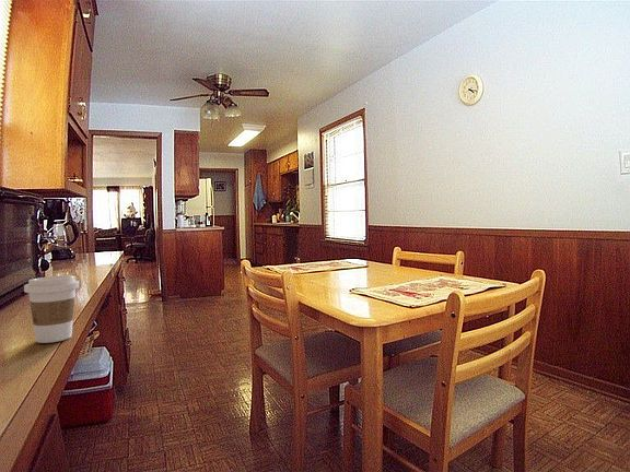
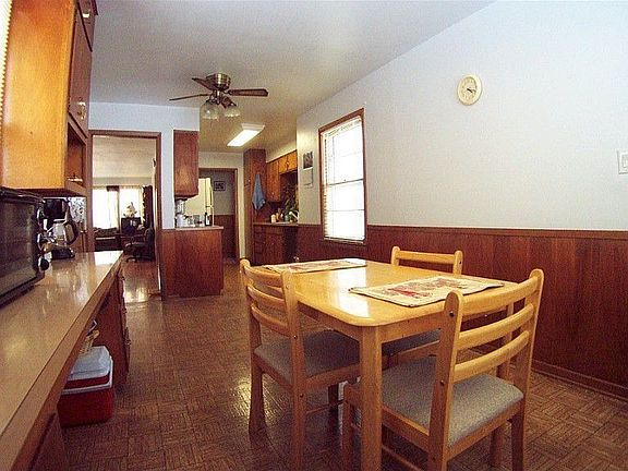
- coffee cup (52, 307)
